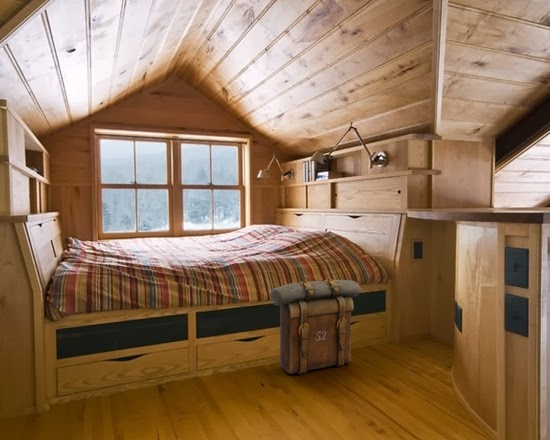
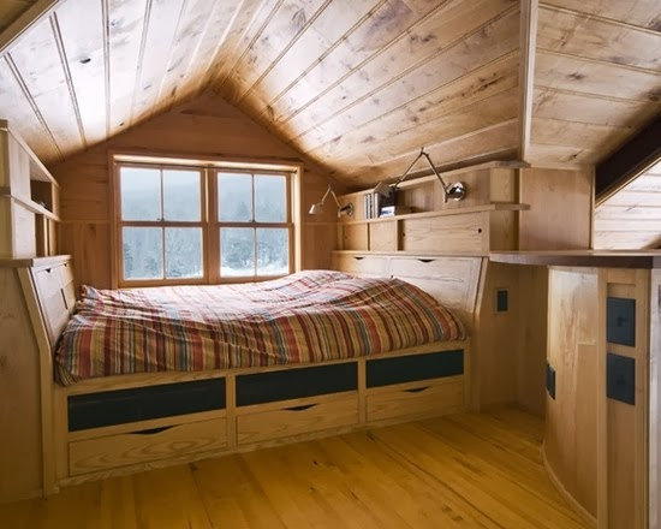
- backpack (316, 322)
